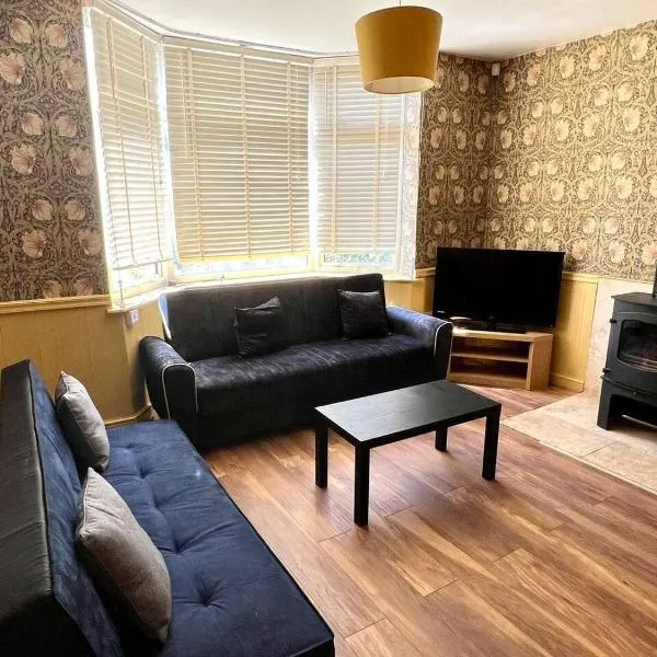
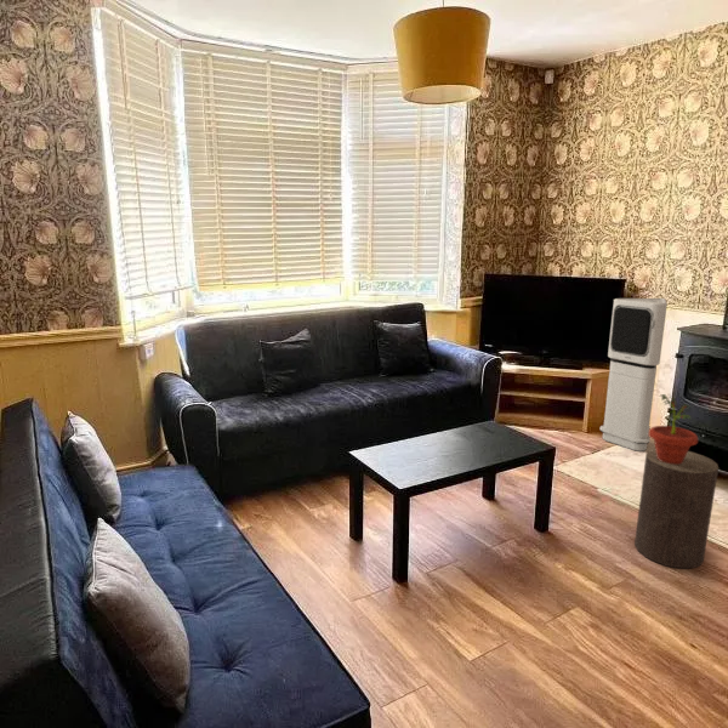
+ stool (673, 506)
+ potted plant (673, 426)
+ air purifier (639, 371)
